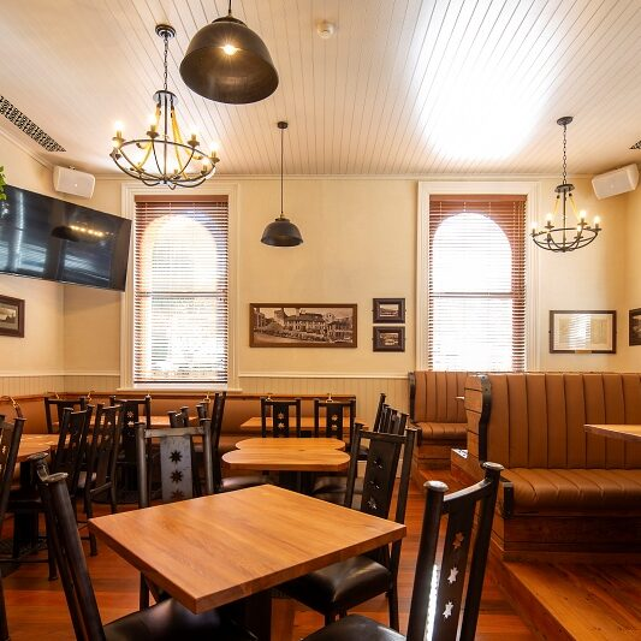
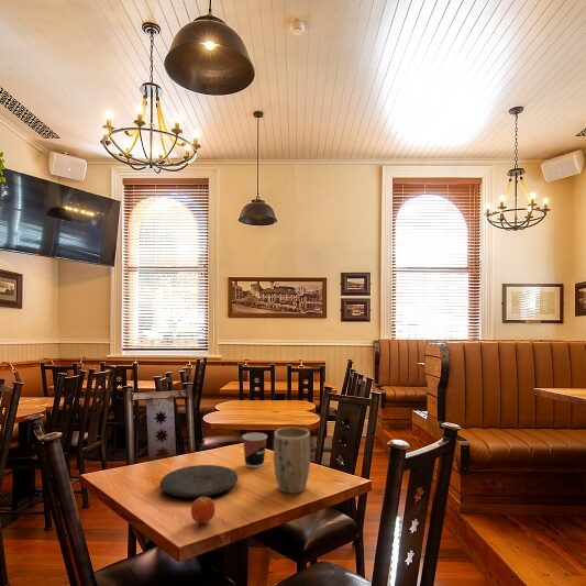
+ plant pot (291, 460)
+ fruit (202, 508)
+ plate (199, 482)
+ cup (254, 450)
